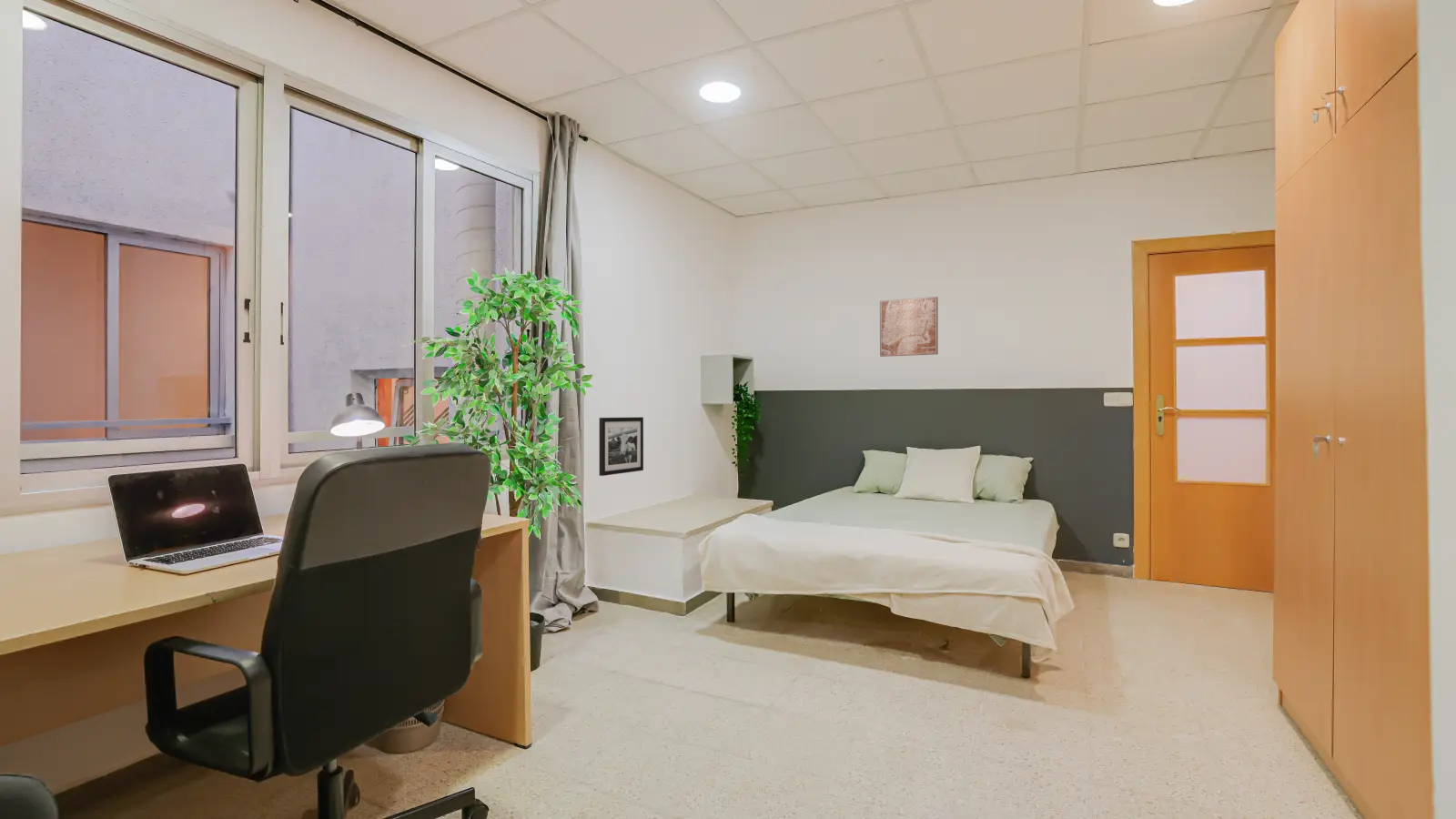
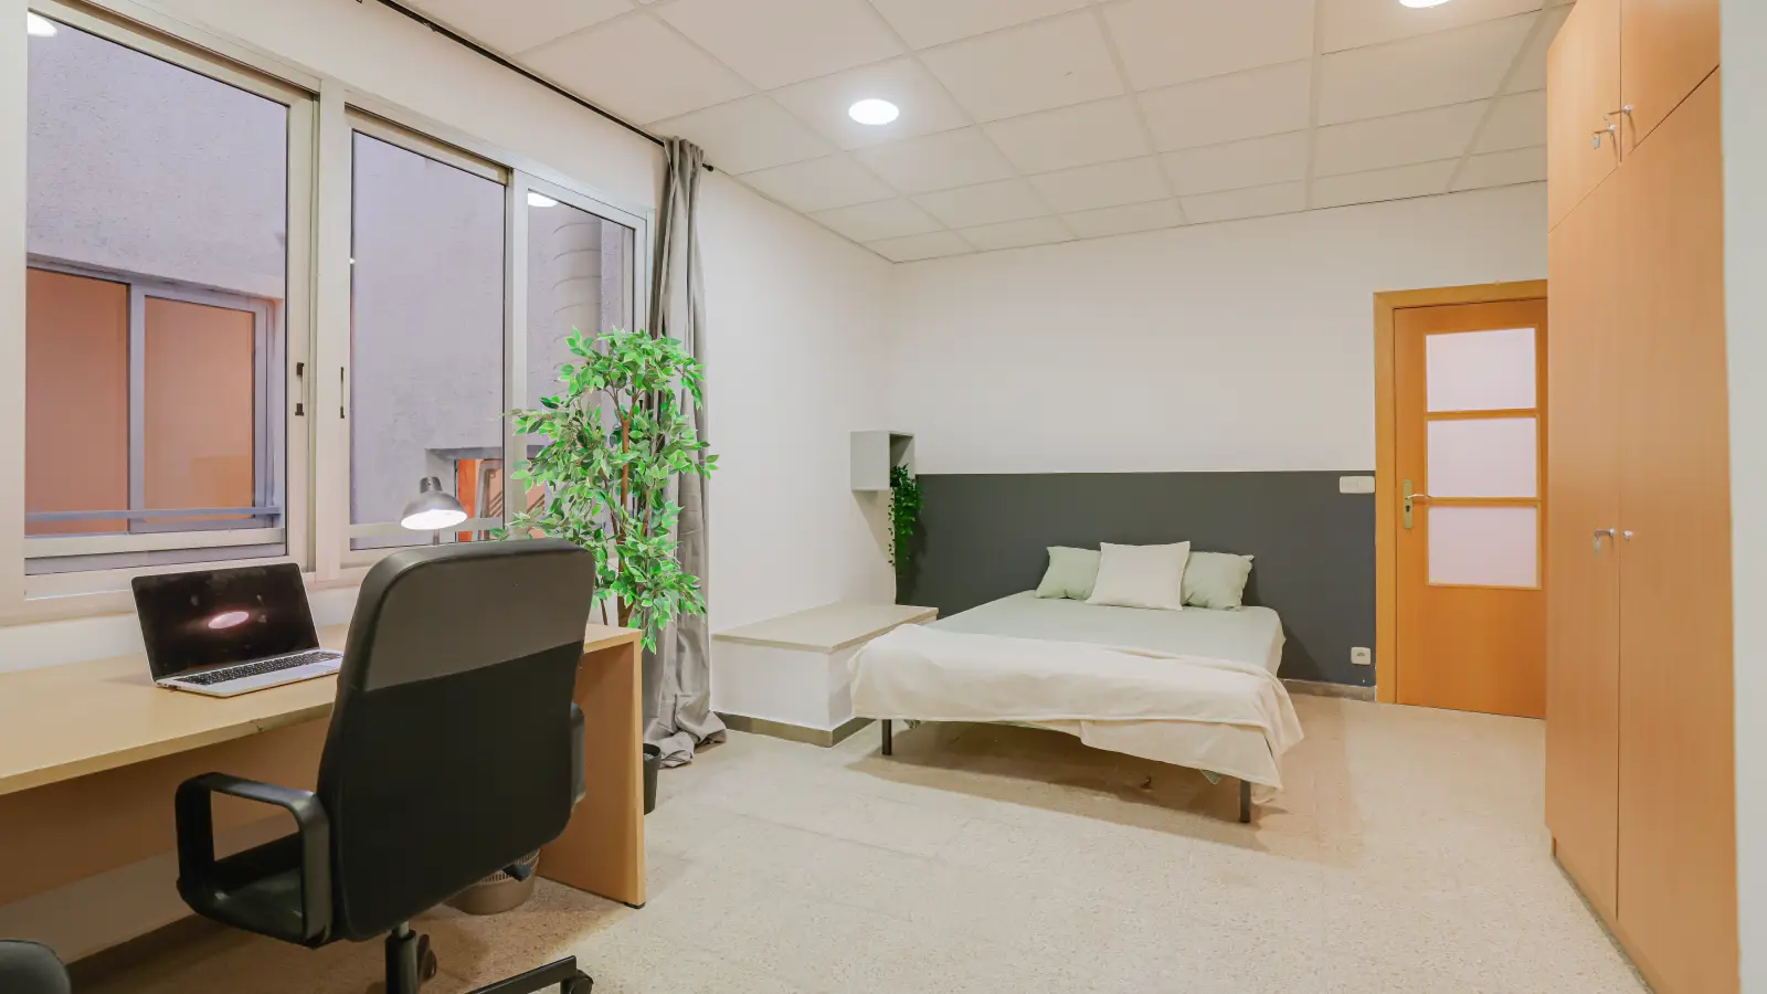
- picture frame (622, 445)
- wall art (908, 327)
